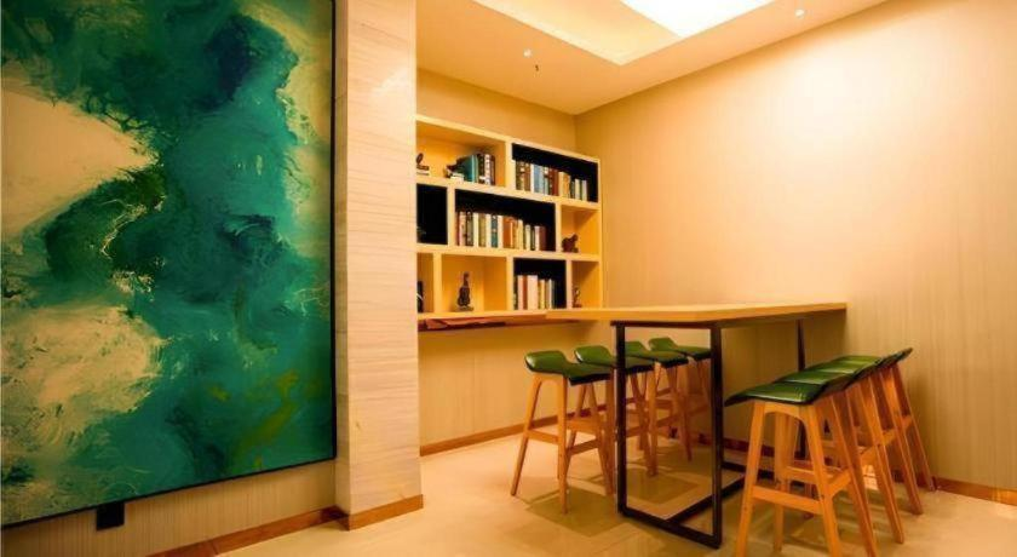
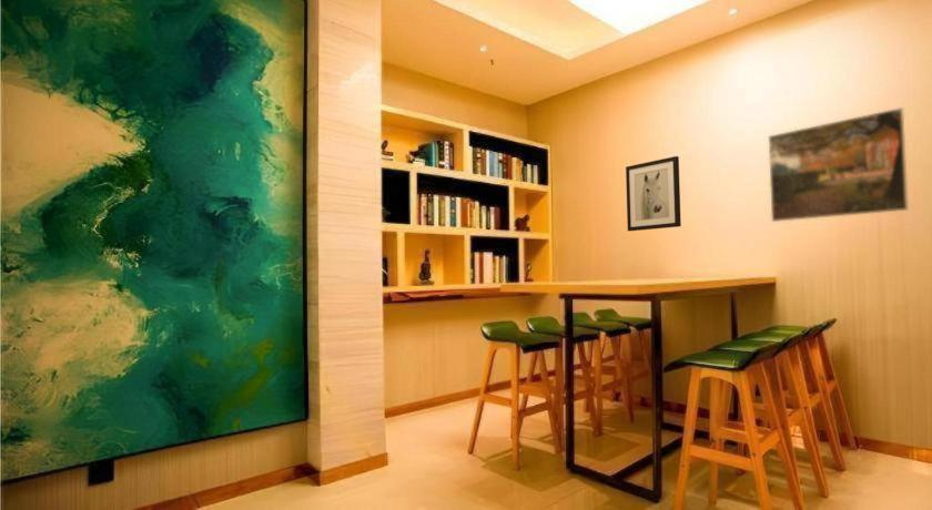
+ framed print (831, 170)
+ wall art (651, 195)
